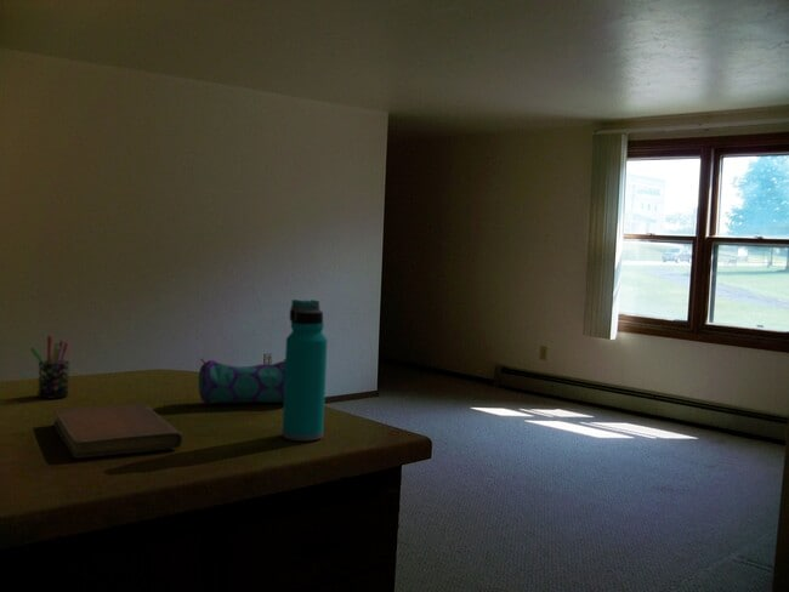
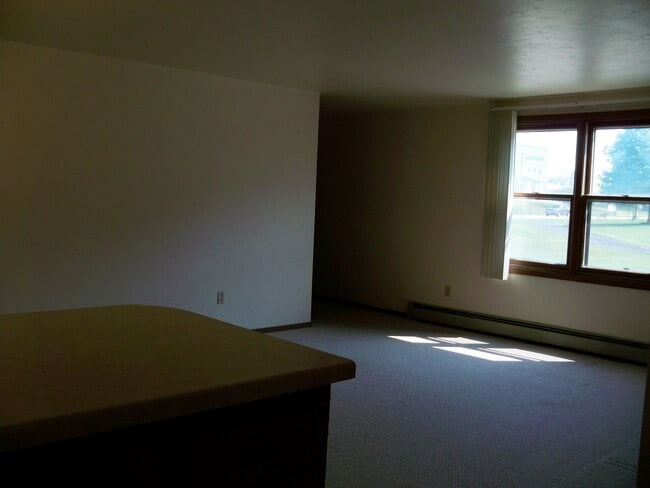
- pen holder (50, 366)
- pencil case (249, 380)
- water bottle (305, 368)
- notebook (114, 427)
